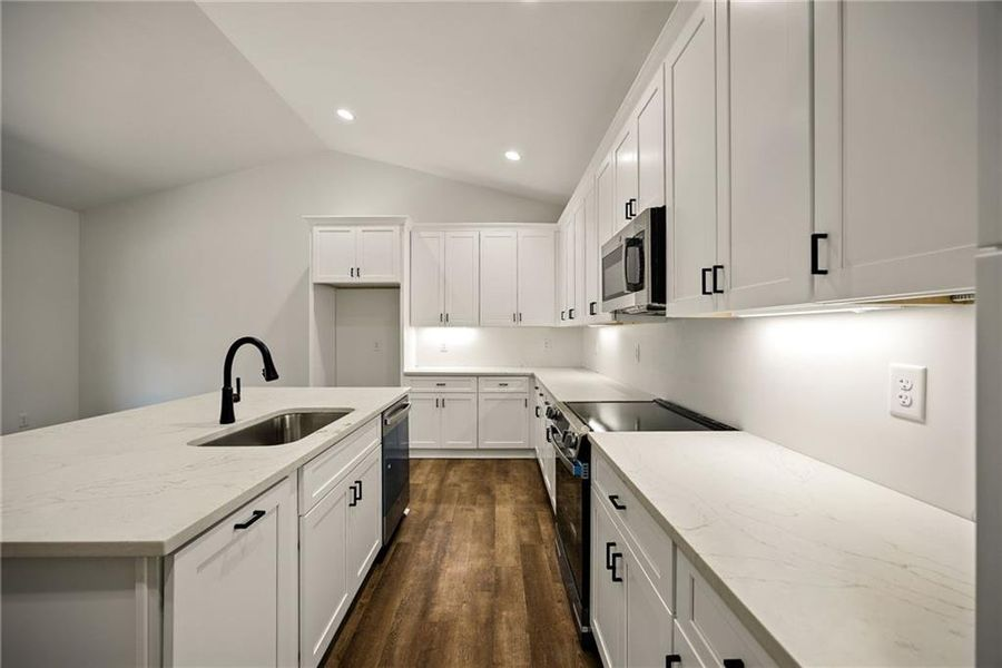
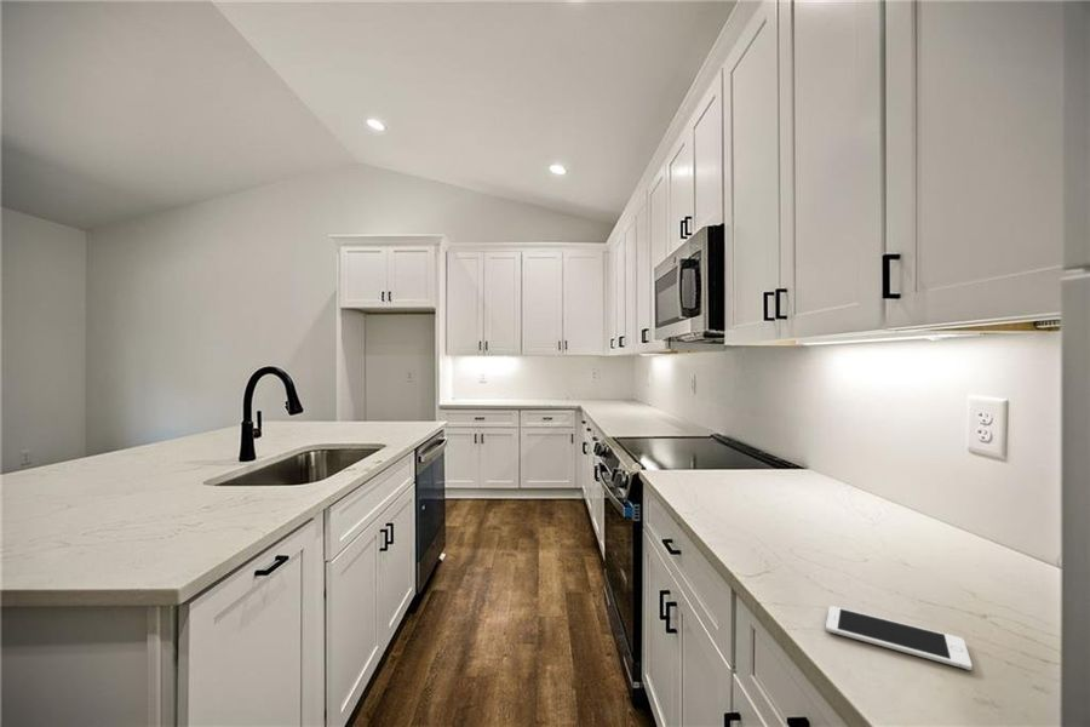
+ cell phone (893, 634)
